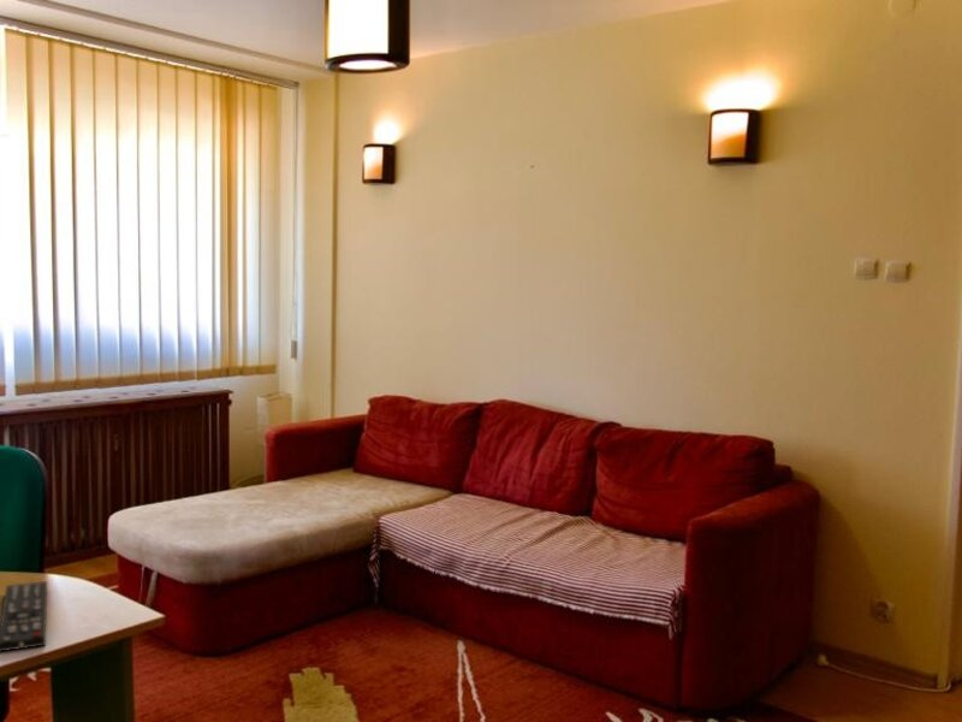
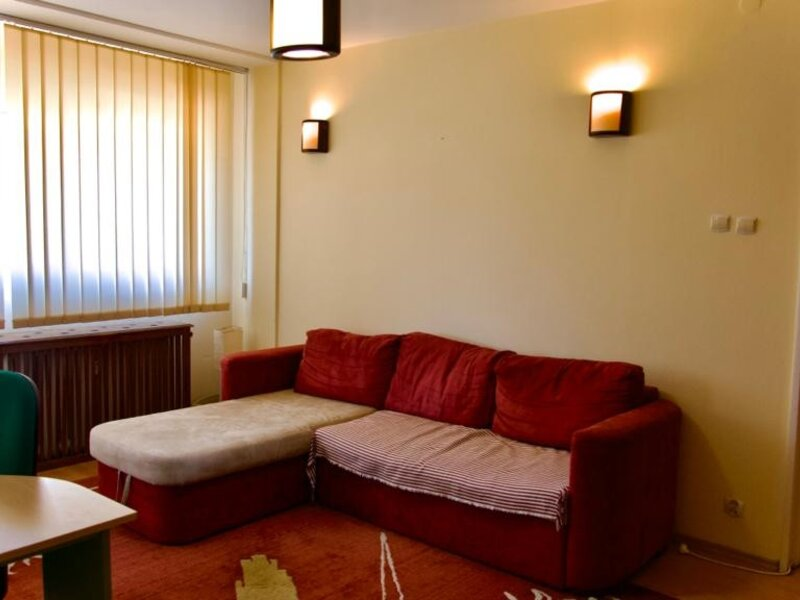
- remote control (24, 612)
